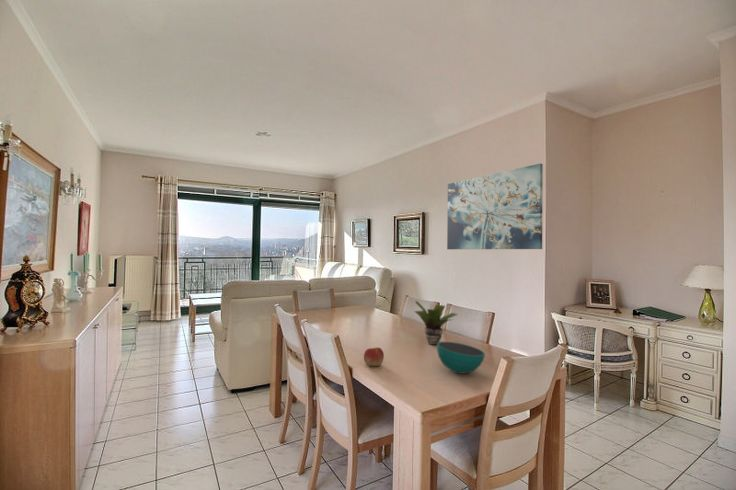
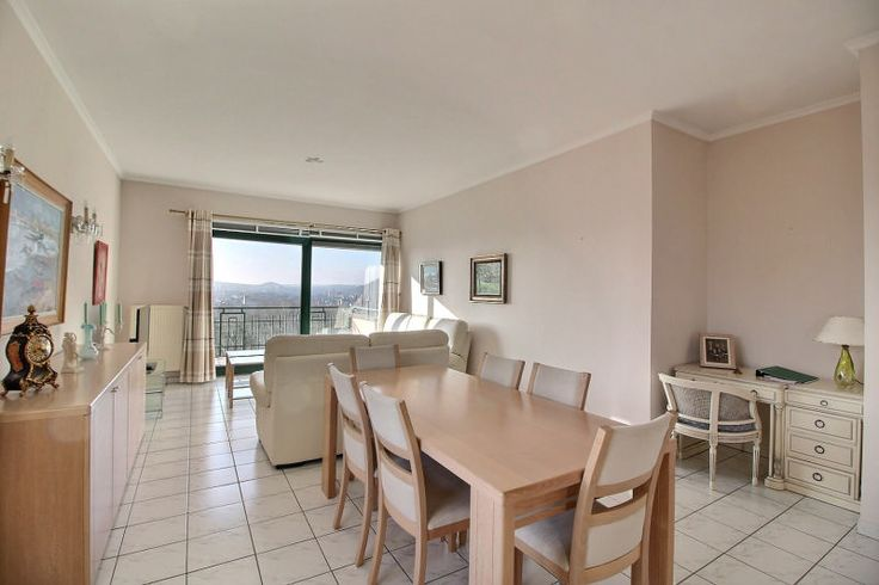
- potted plant (433, 323)
- bowl (460, 358)
- apple (373, 356)
- wall art (488, 212)
